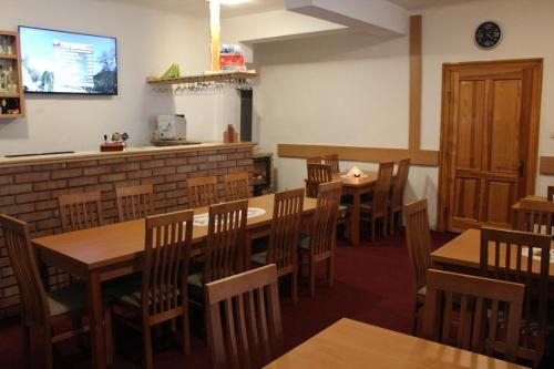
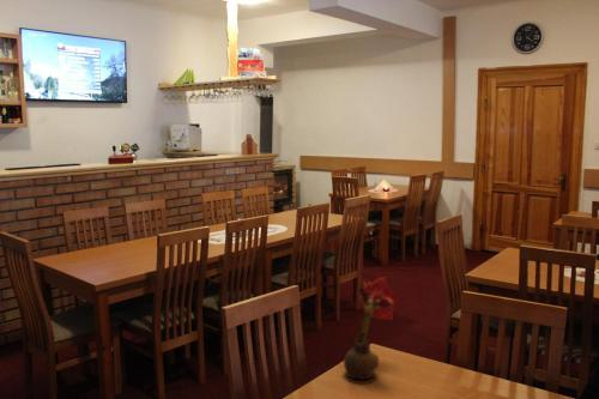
+ flower (368, 324)
